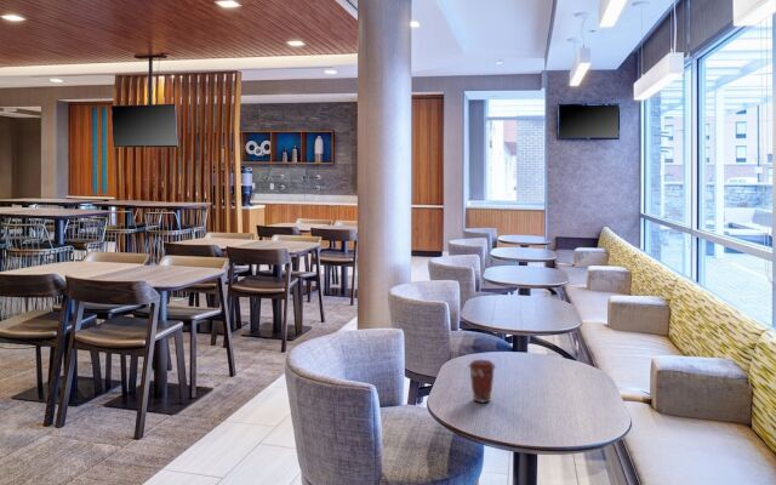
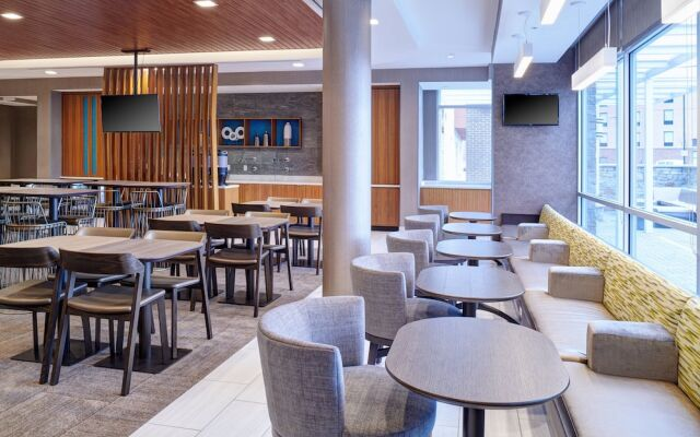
- coffee cup (481, 381)
